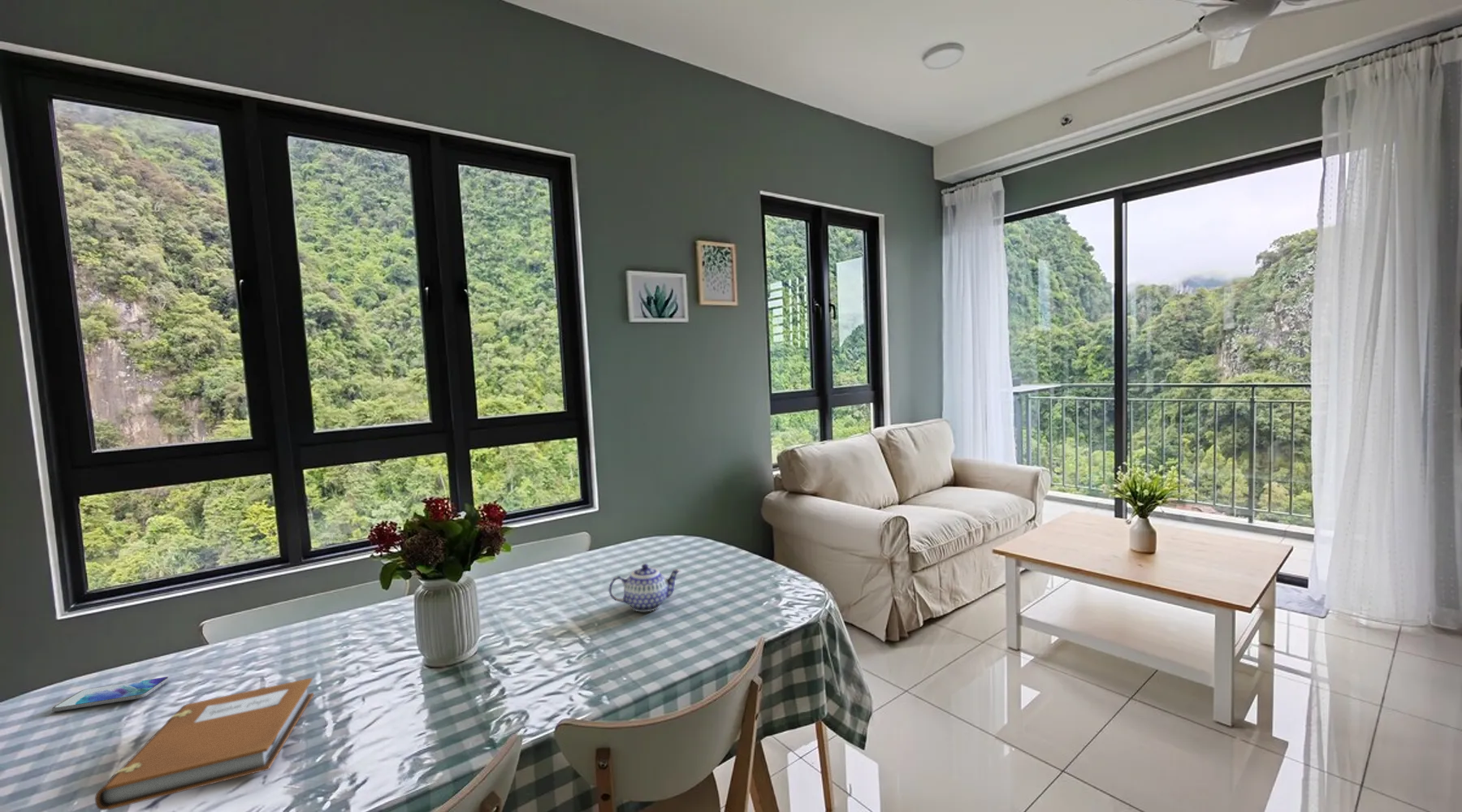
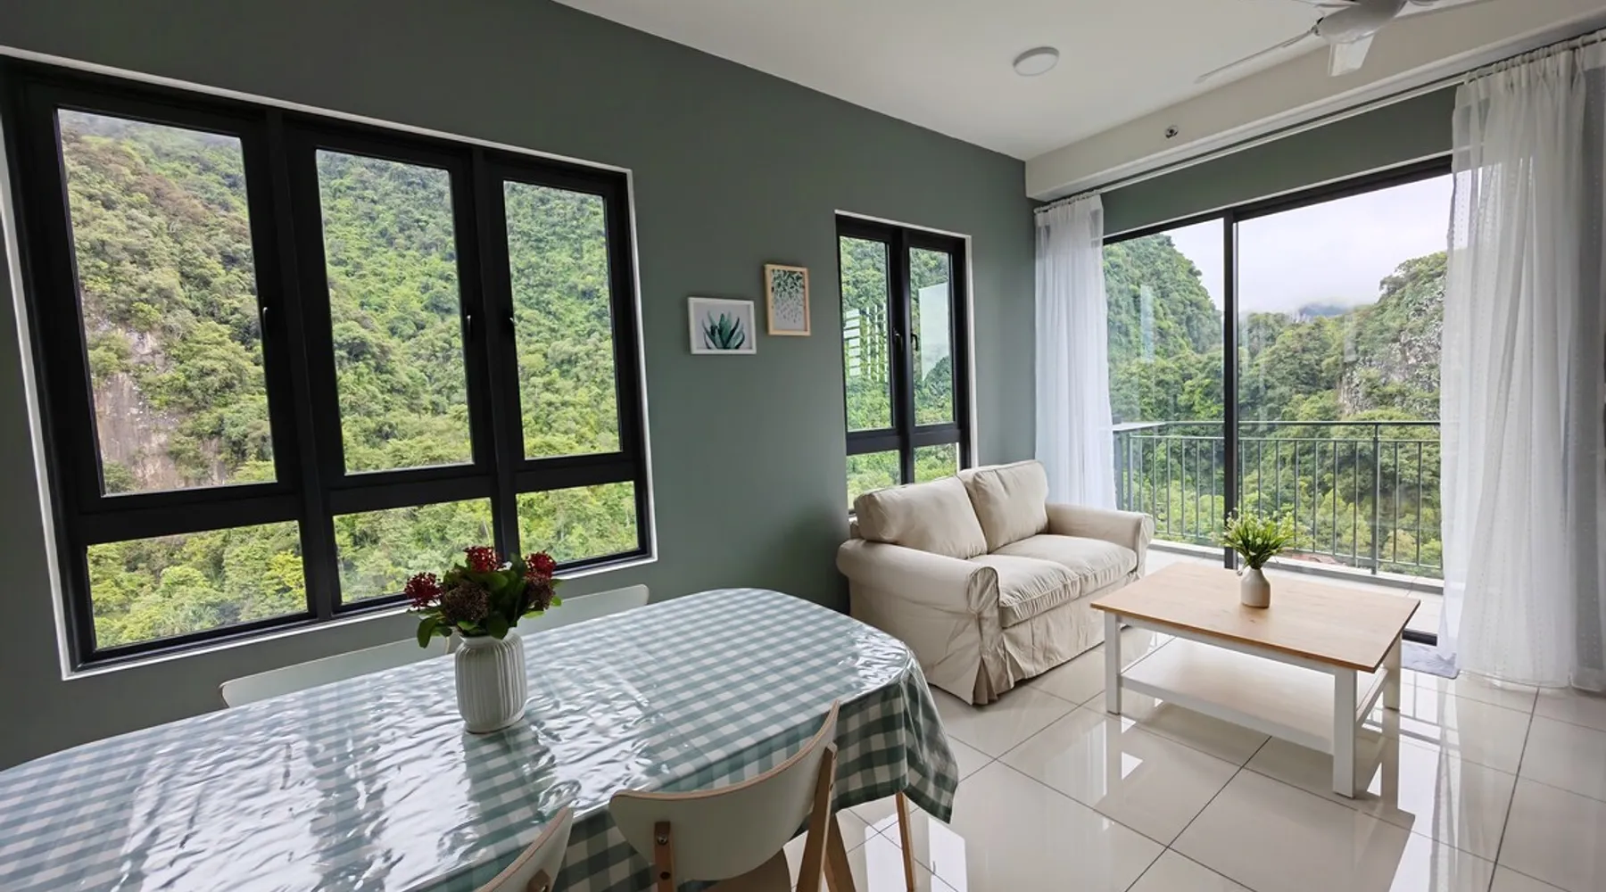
- teapot (645, 585)
- notebook (222, 733)
- smartphone (113, 693)
